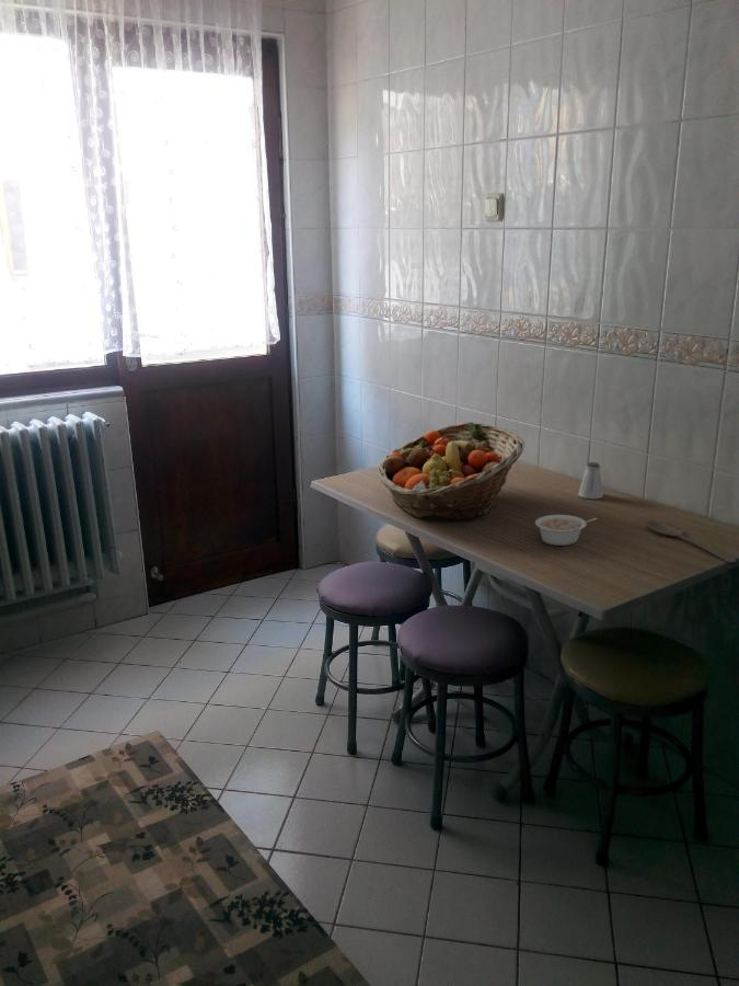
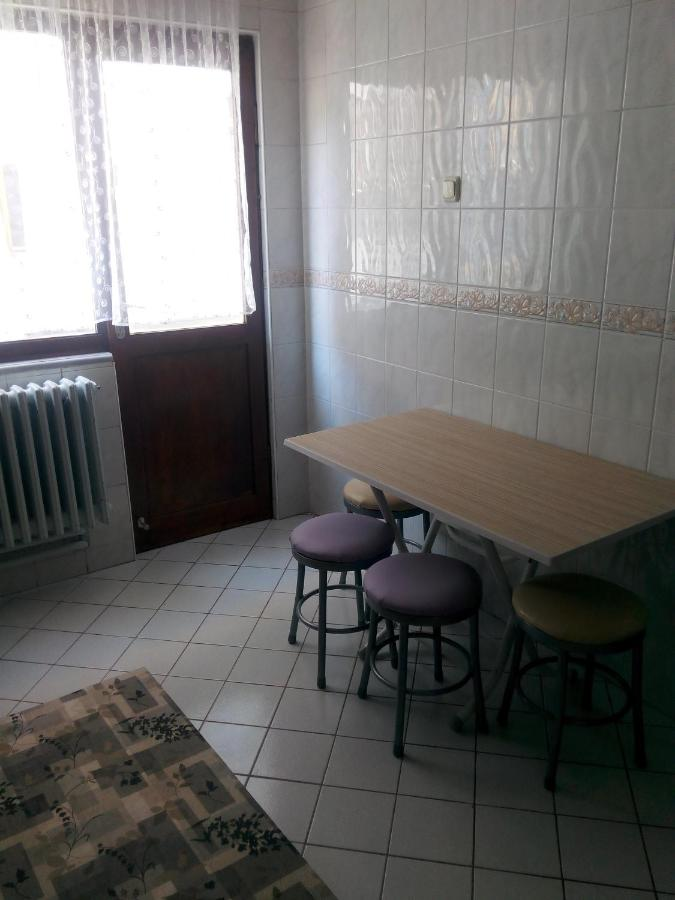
- saltshaker (591, 479)
- legume (562, 528)
- wooden spoon (689, 539)
- fruit basket (449, 469)
